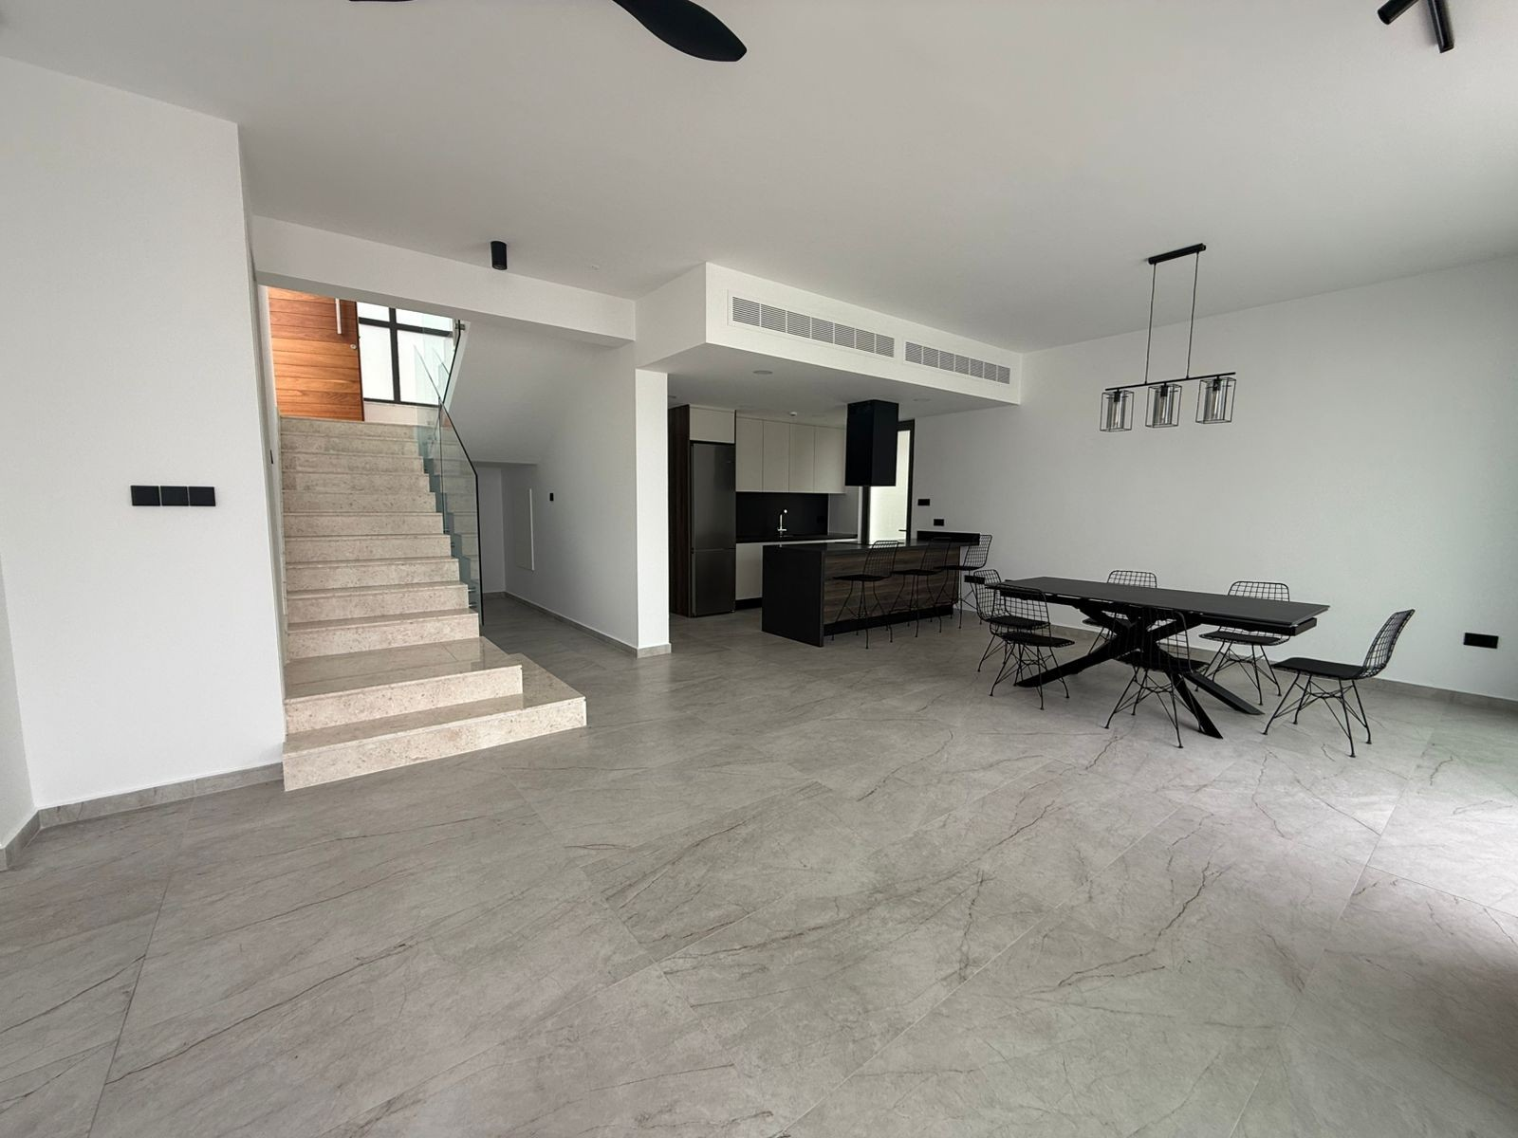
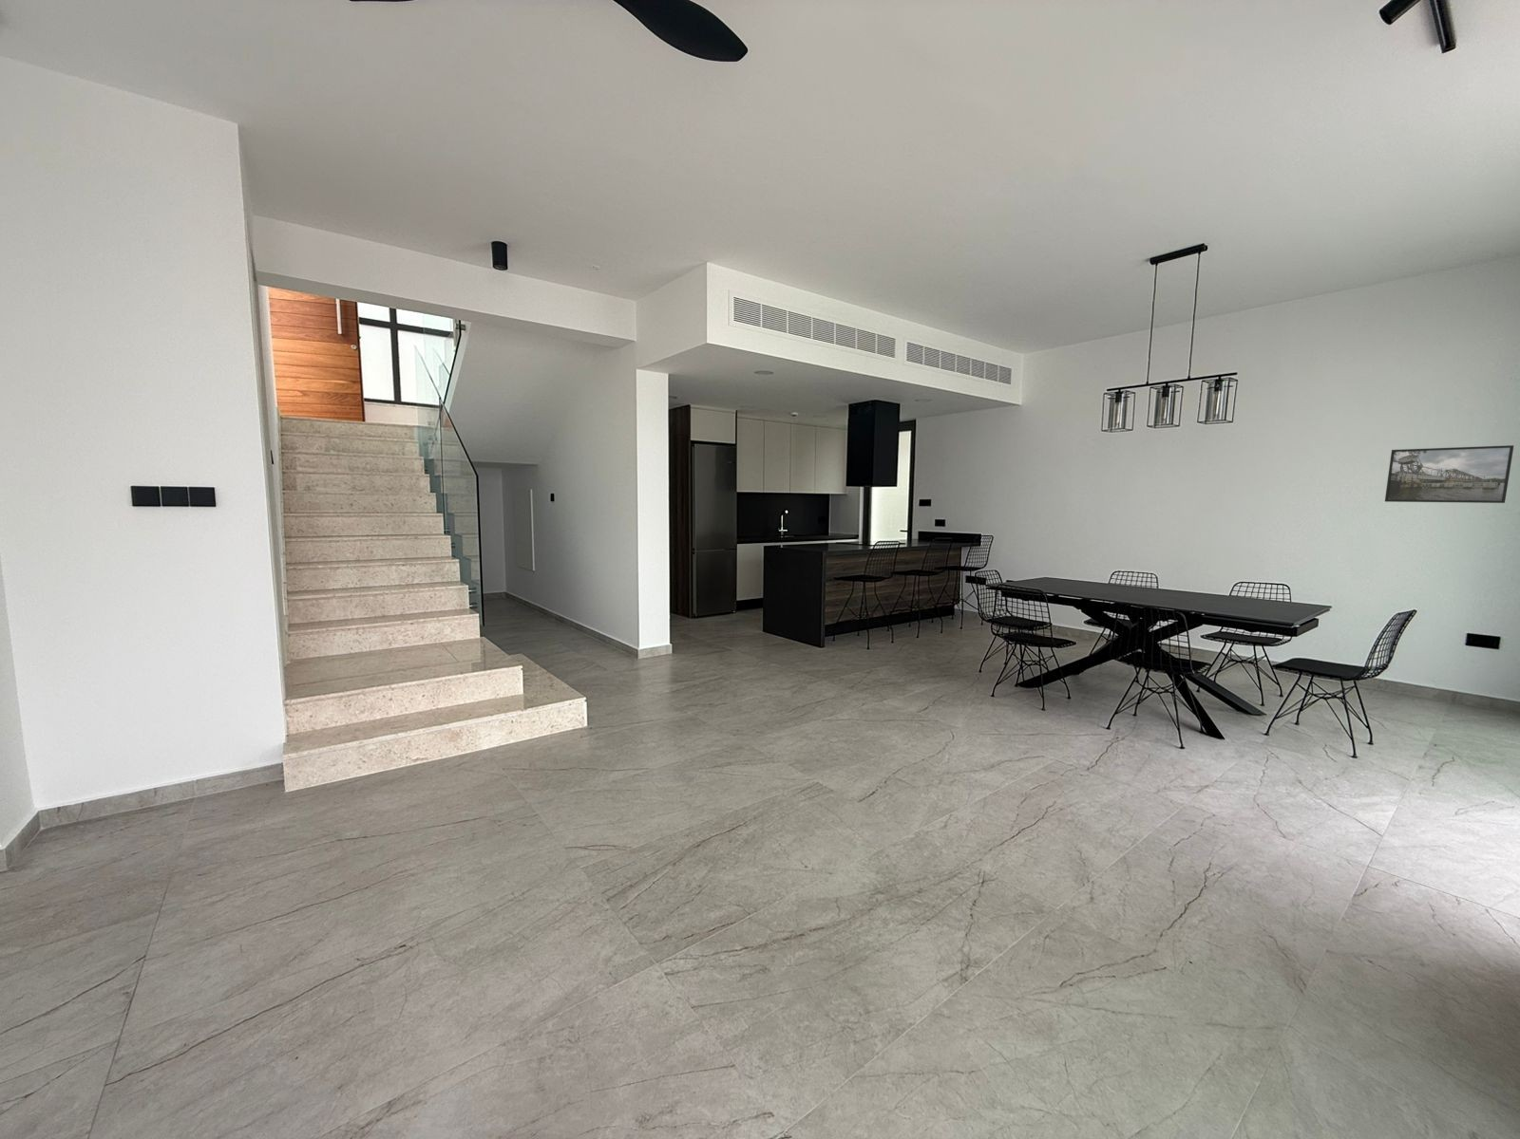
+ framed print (1445, 475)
